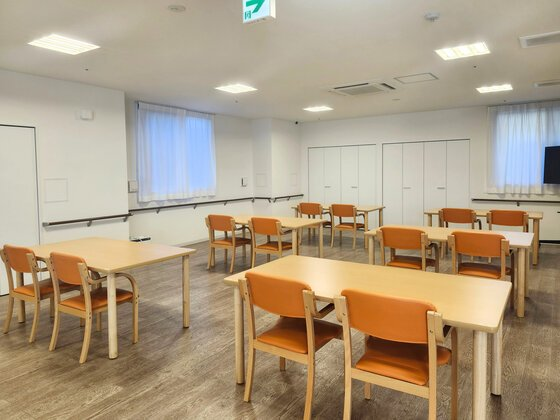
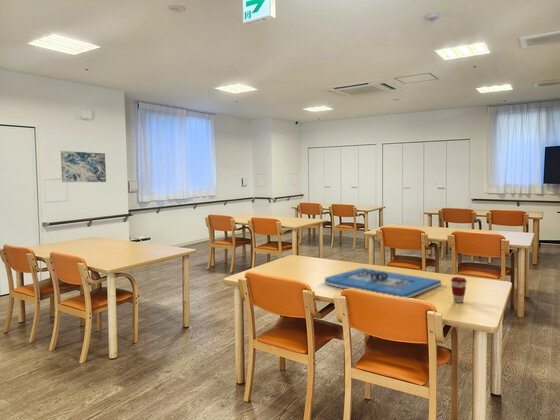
+ architectural model (379, 277)
+ wall art (84, 167)
+ coffee cup (458, 289)
